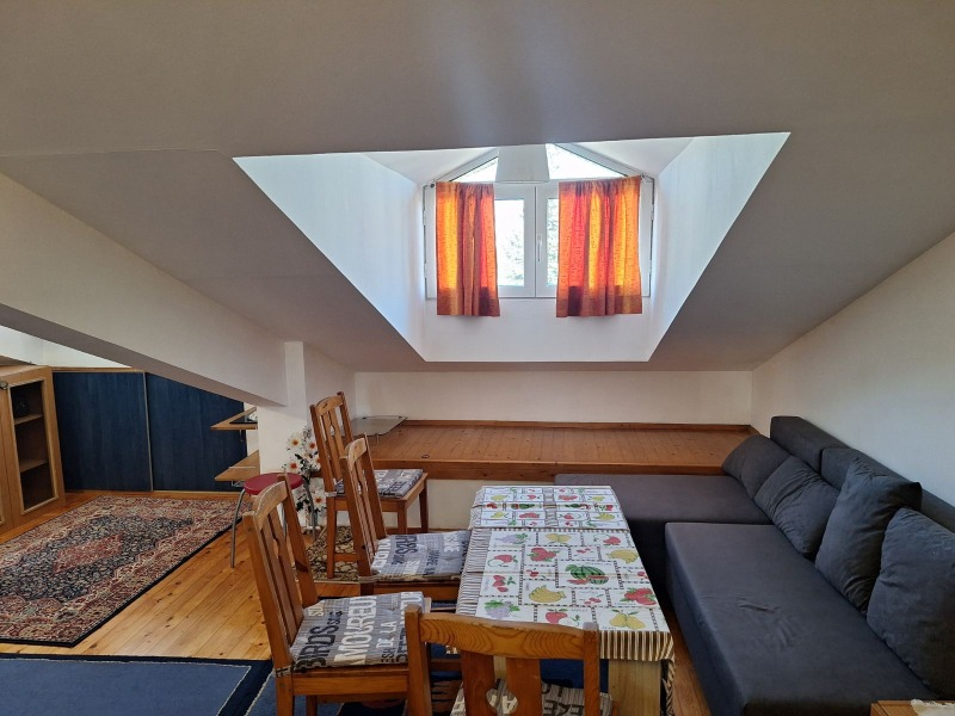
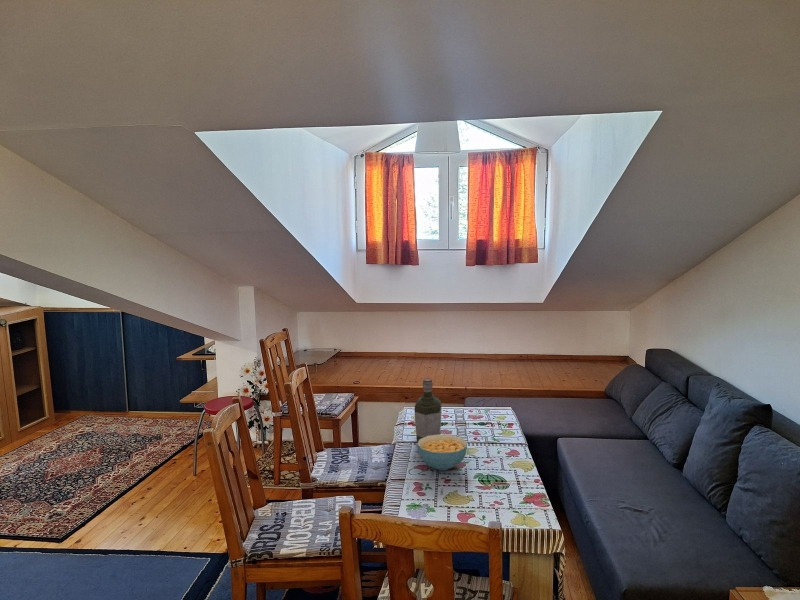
+ cereal bowl (442, 455)
+ bottle (428, 410)
